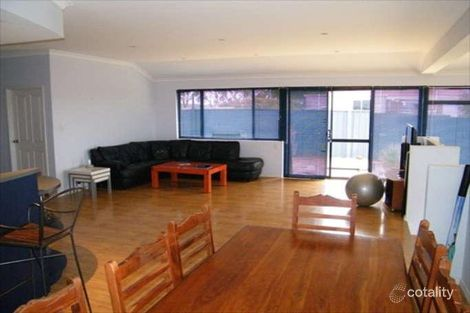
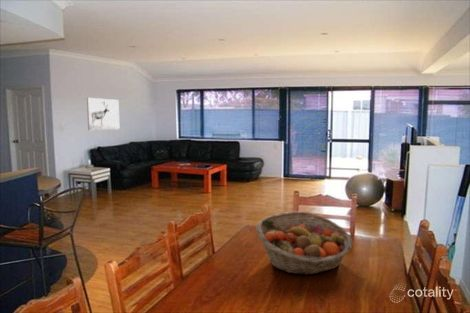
+ fruit basket (303, 241)
+ wall art (104, 114)
